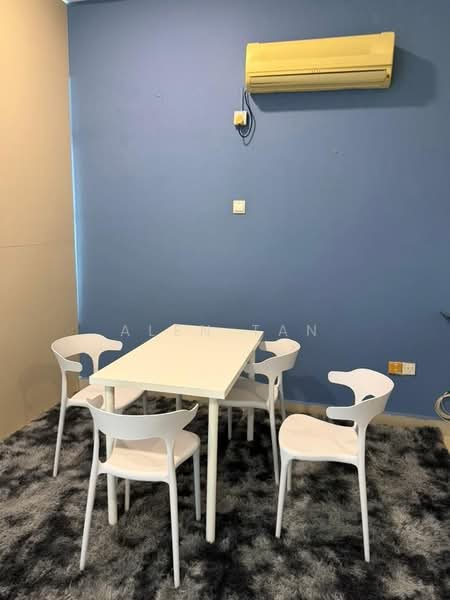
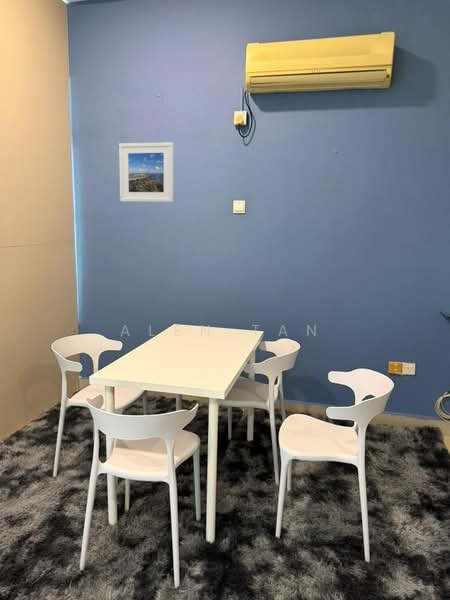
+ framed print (146, 172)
